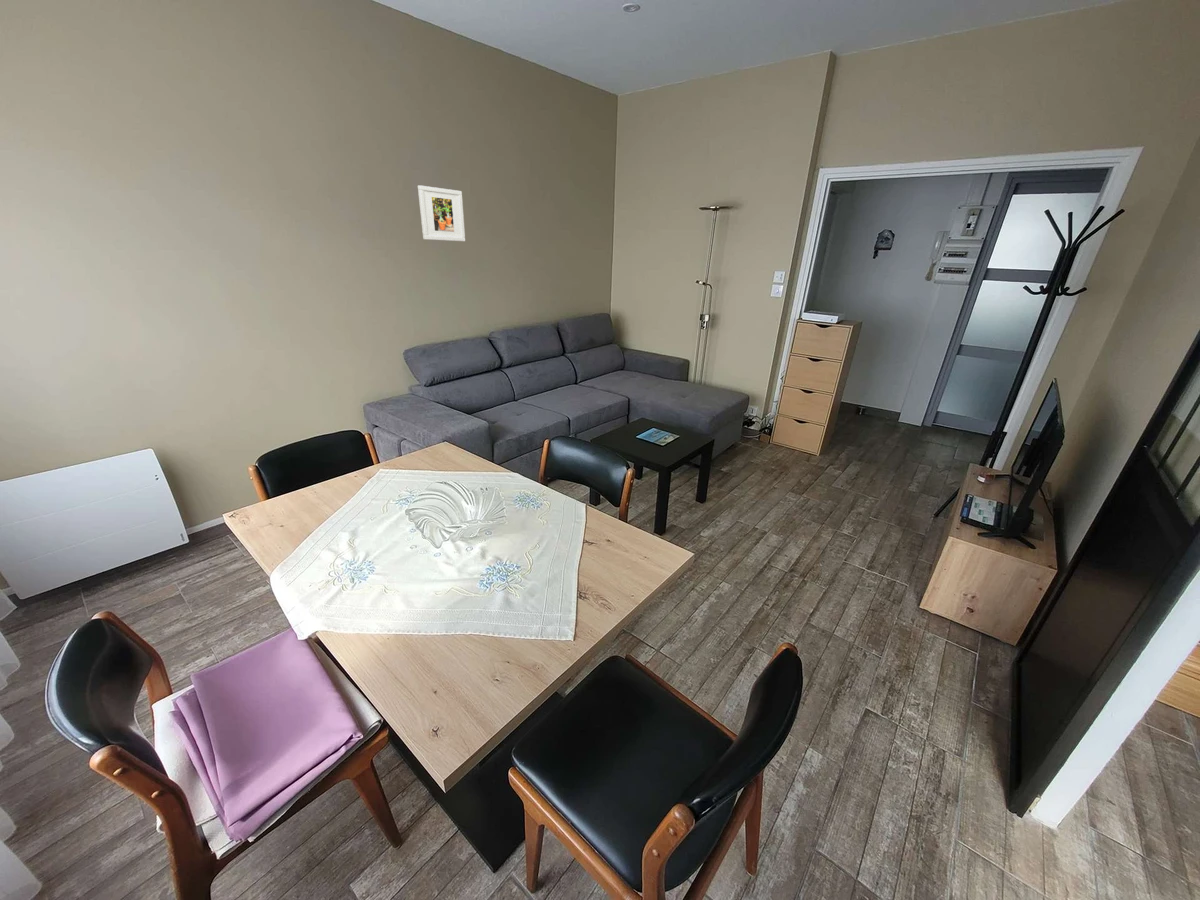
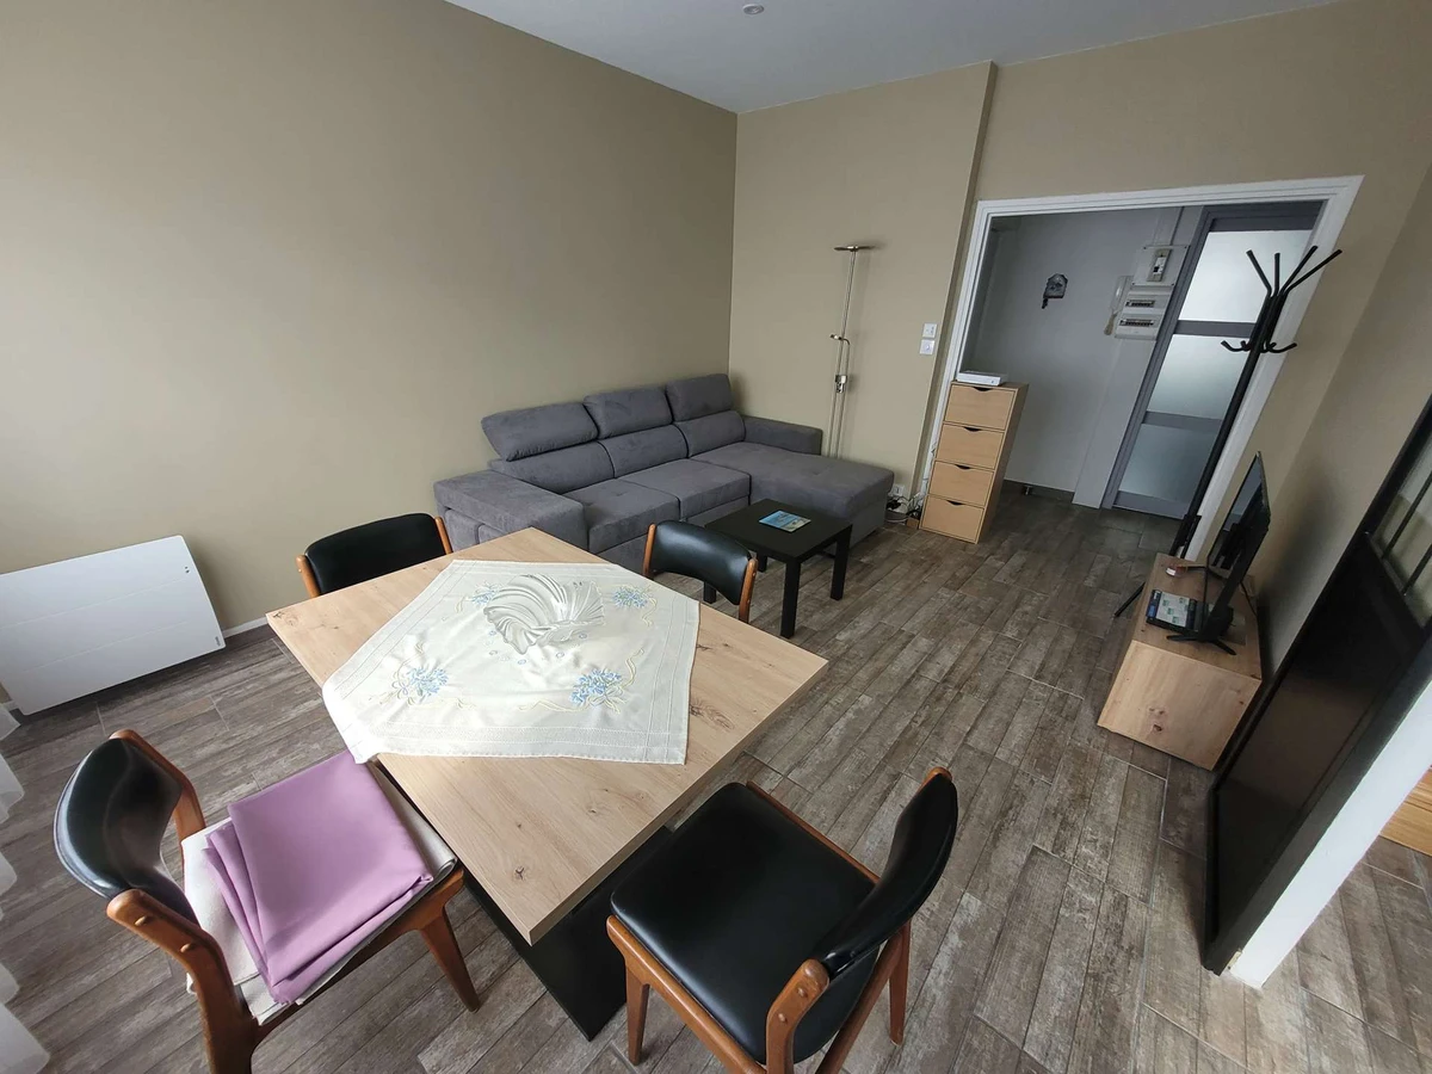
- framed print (442, 214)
